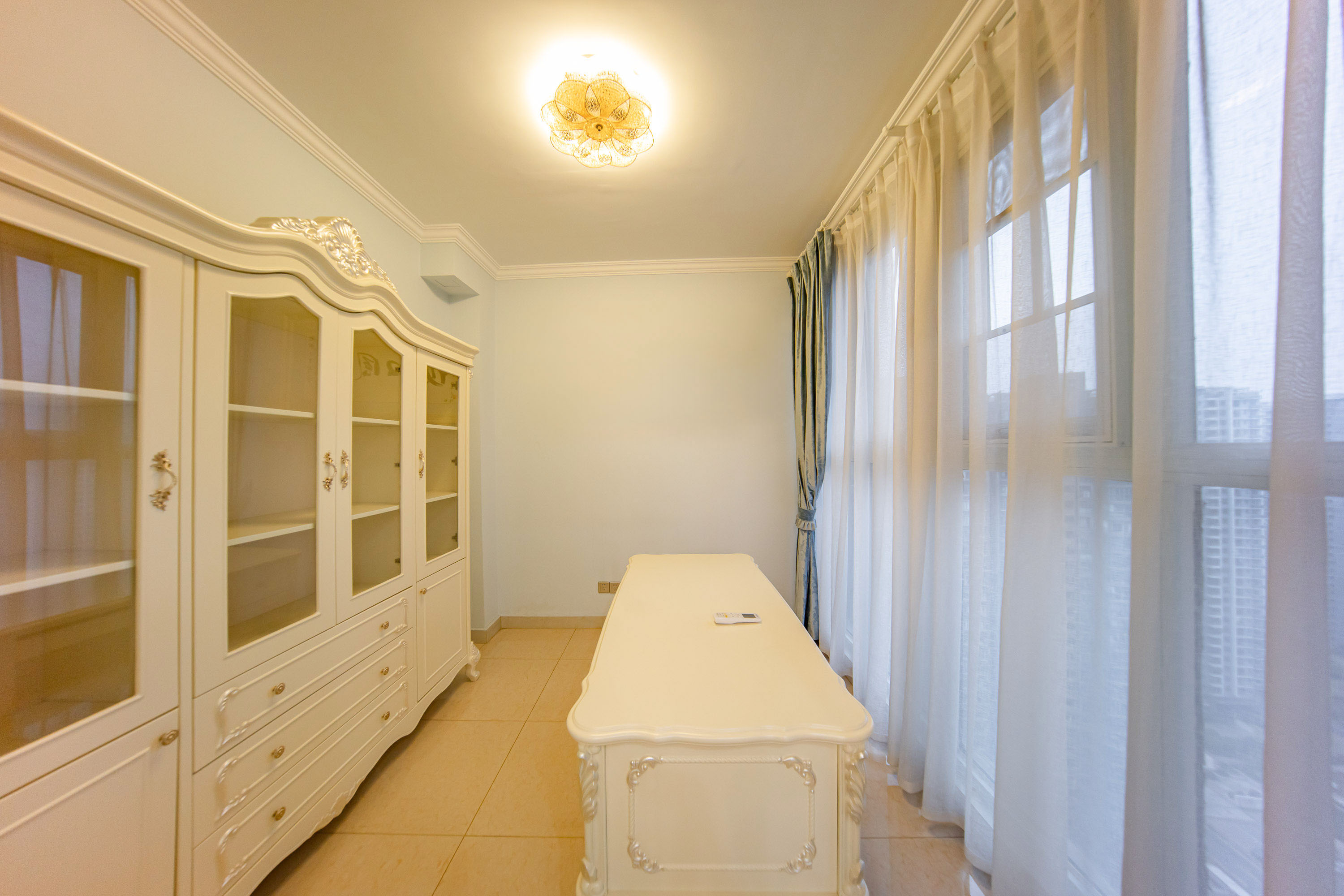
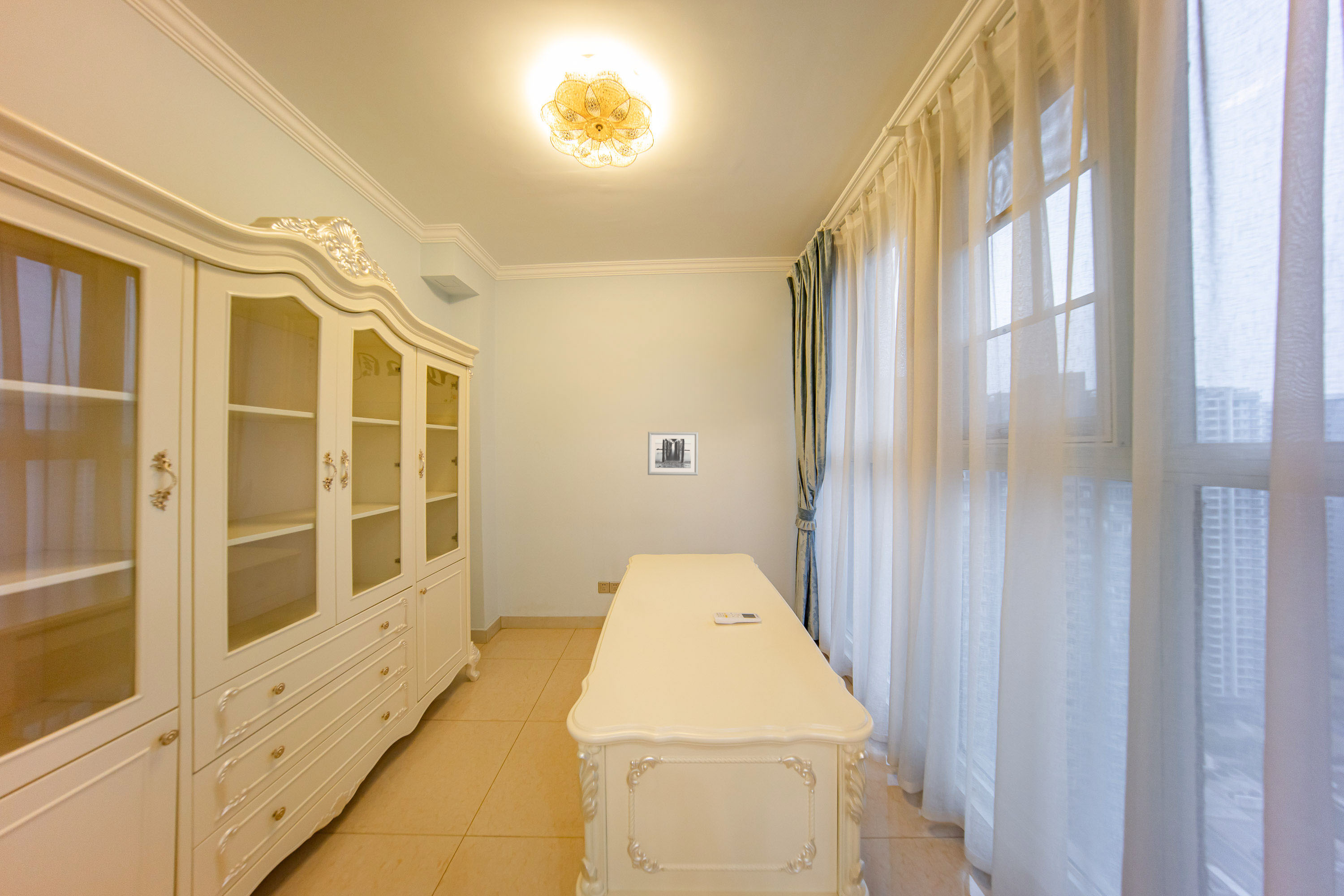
+ wall art (673, 453)
